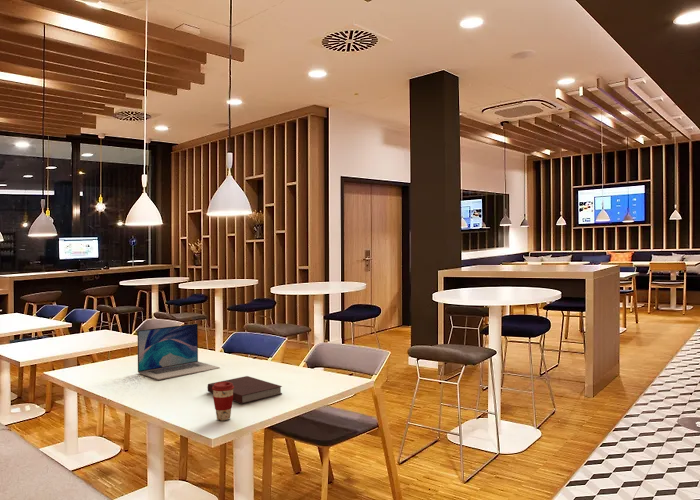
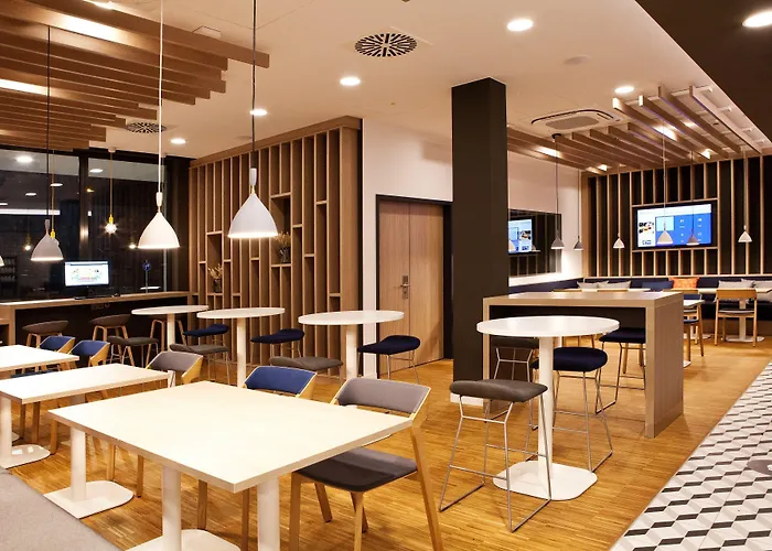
- notebook (244, 388)
- laptop (179, 349)
- coffee cup (223, 401)
